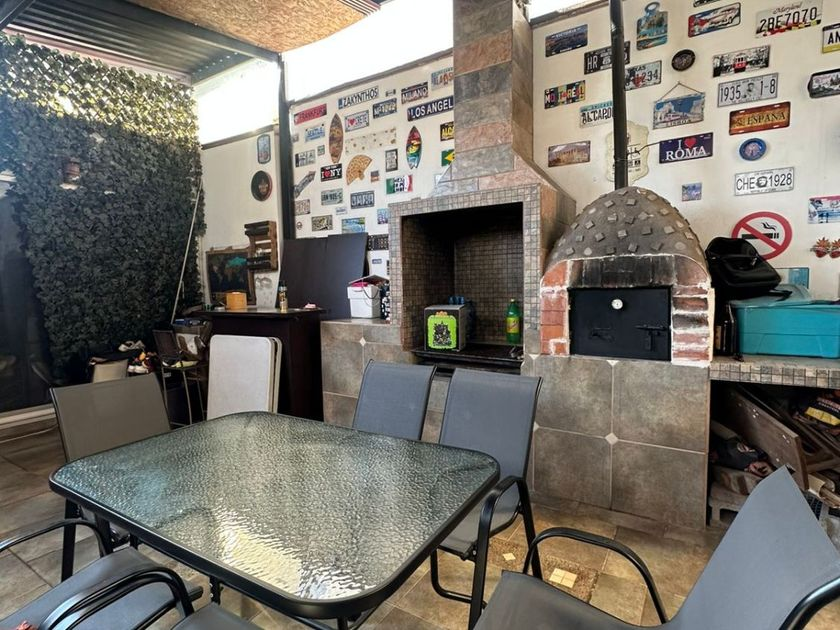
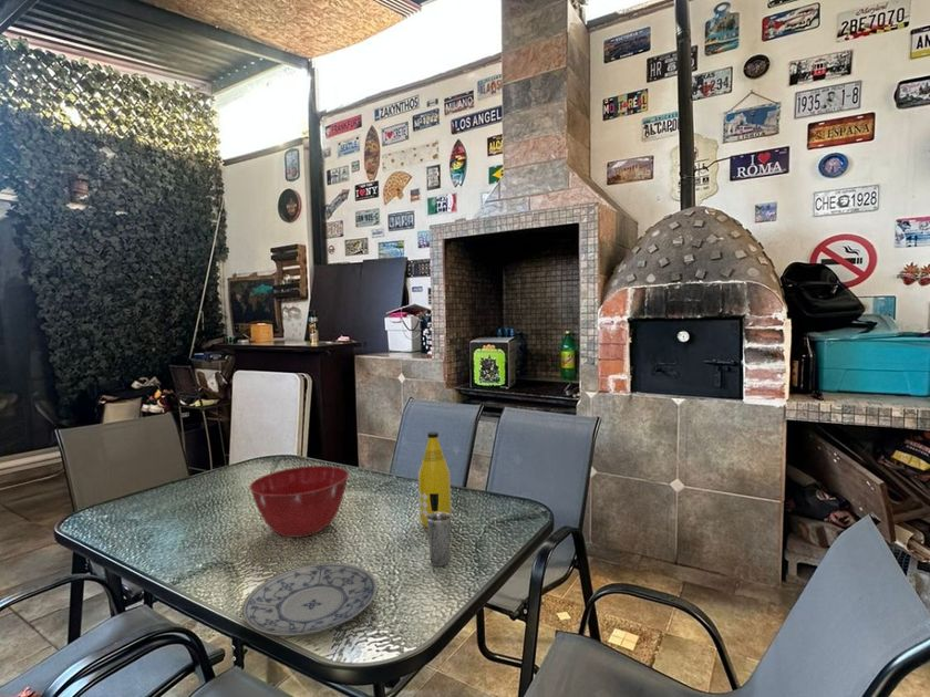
+ mixing bowl (301, 502)
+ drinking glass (438, 539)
+ plate (312, 600)
+ bottle (434, 478)
